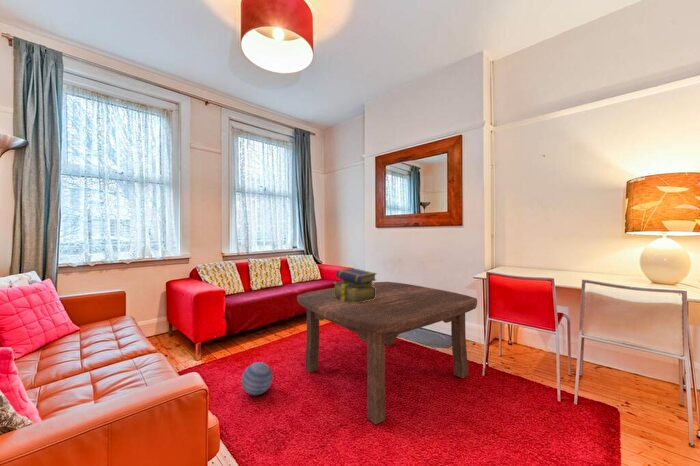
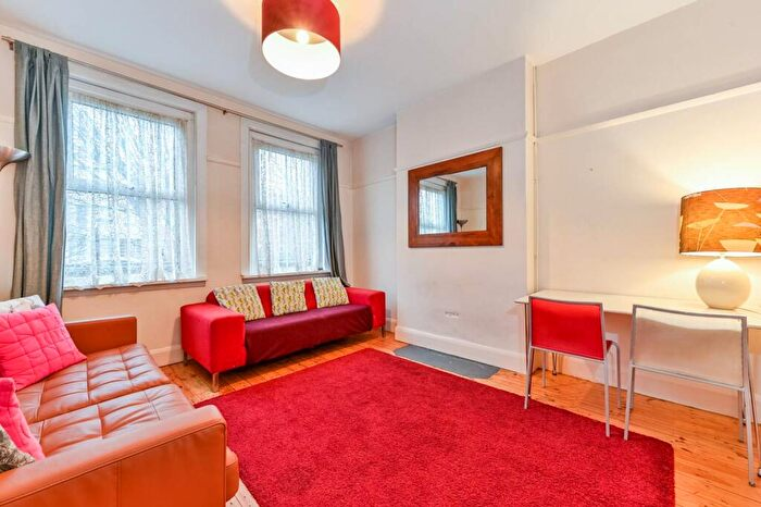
- coffee table (384, 334)
- stack of books (355, 284)
- decorative ball (257, 378)
